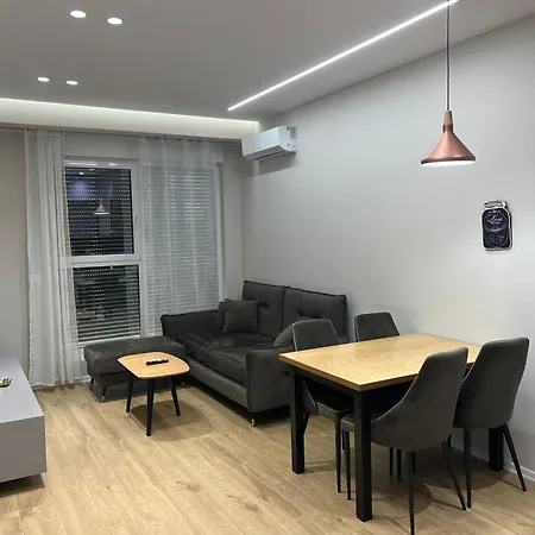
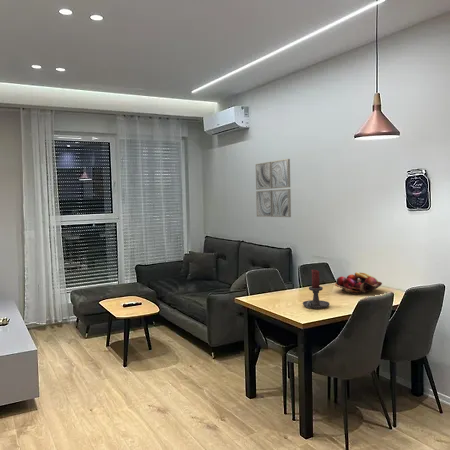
+ wall art (272, 188)
+ candle holder (314, 288)
+ fruit basket (358, 282)
